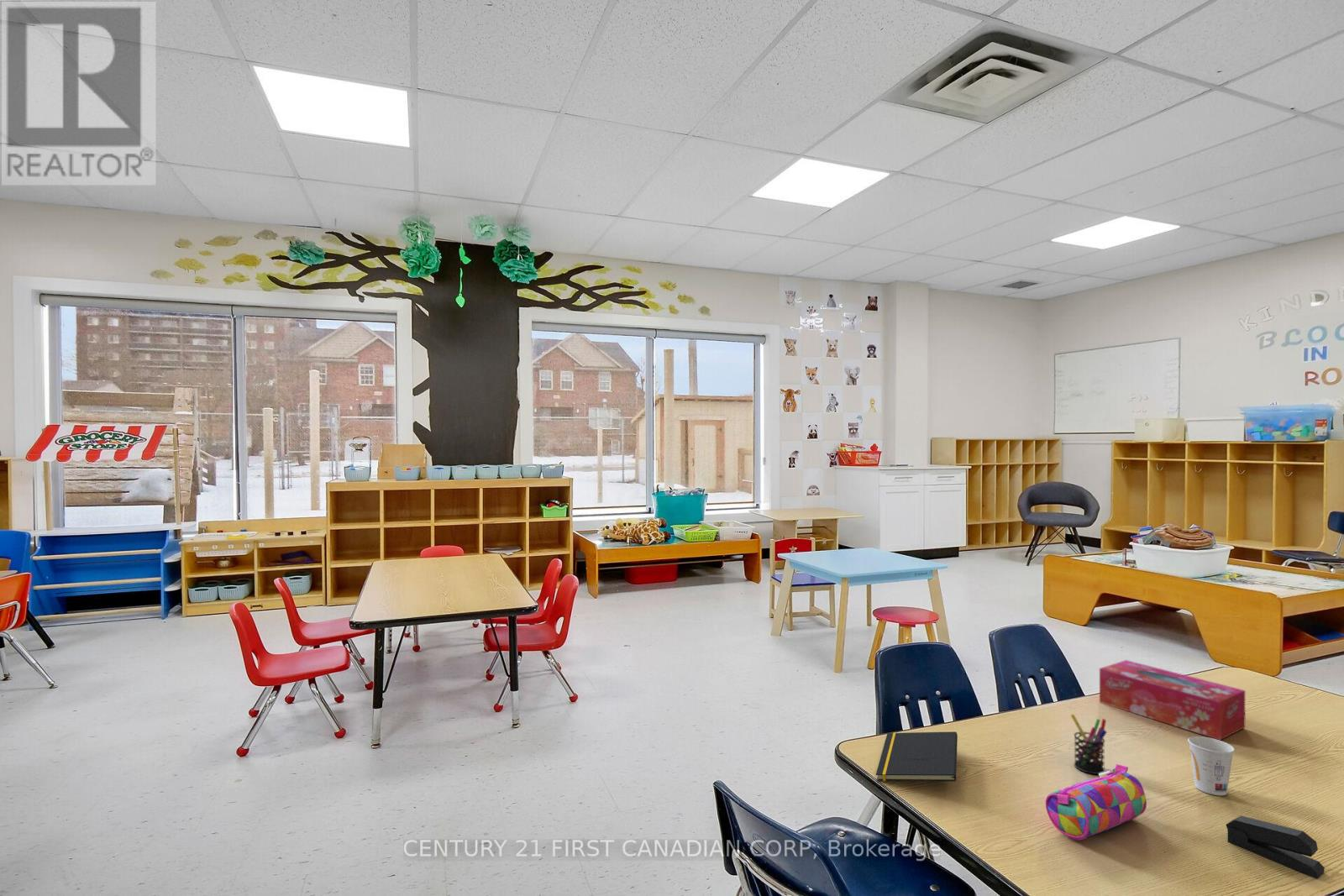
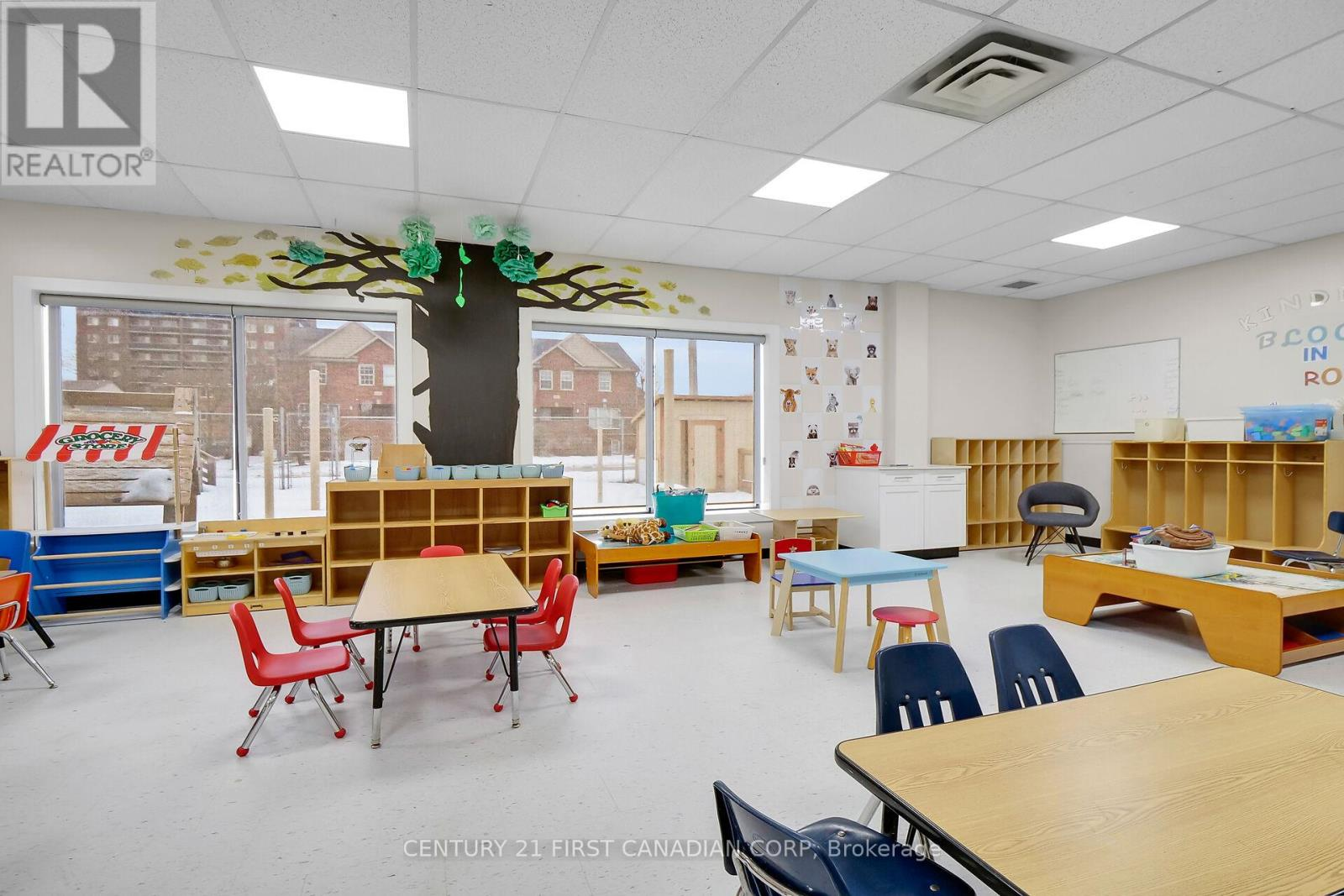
- notepad (918, 755)
- pen holder (1092, 741)
- pencil case (1096, 801)
- cup (1210, 766)
- stapler (1273, 839)
- tissue box (1168, 696)
